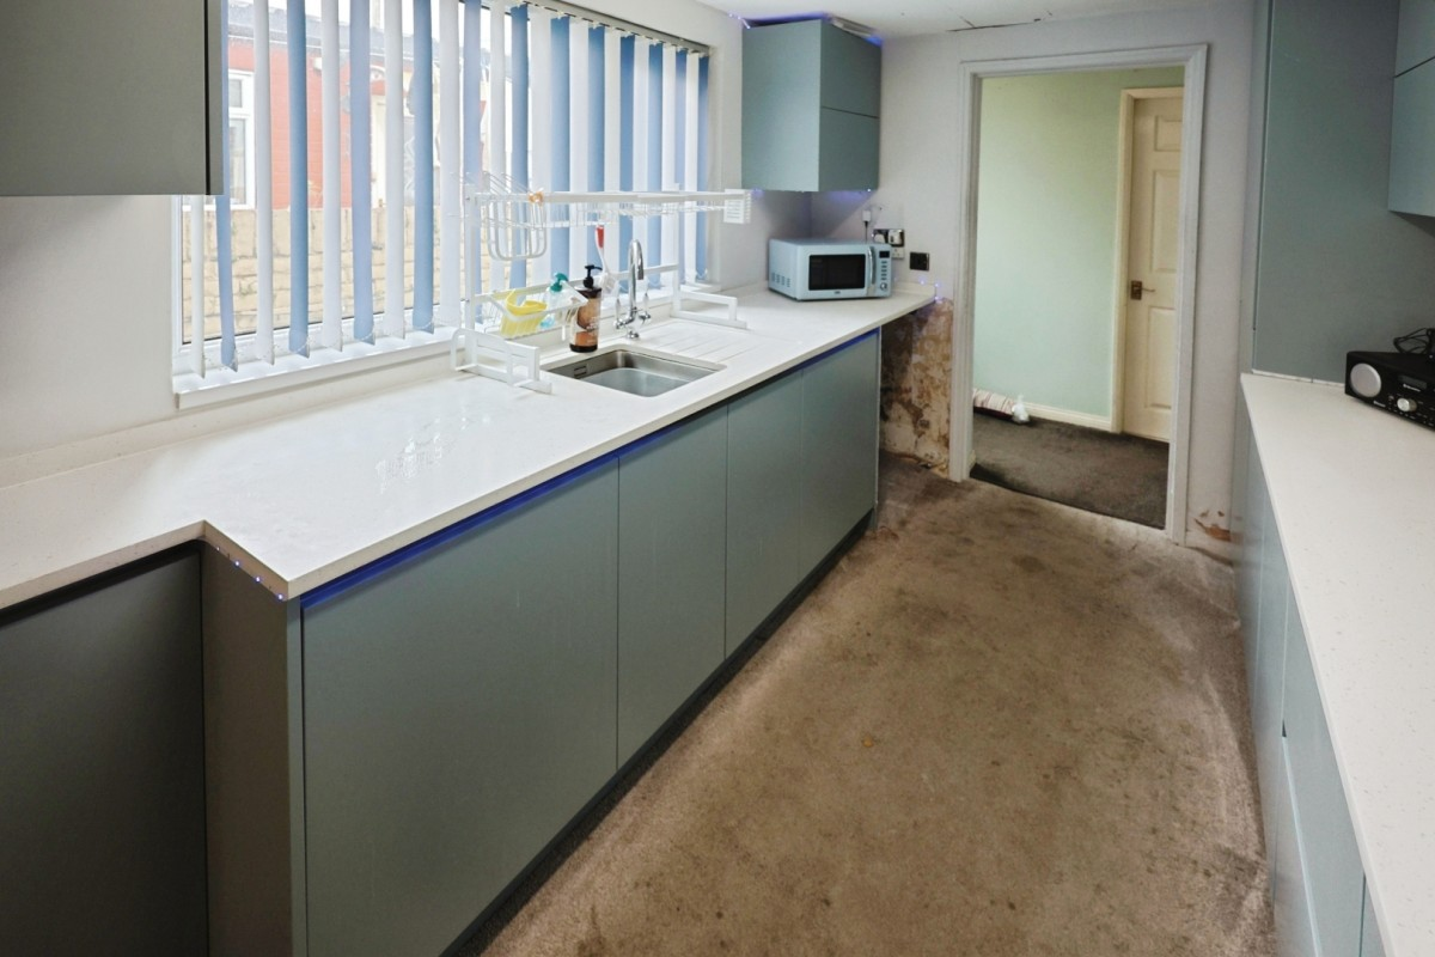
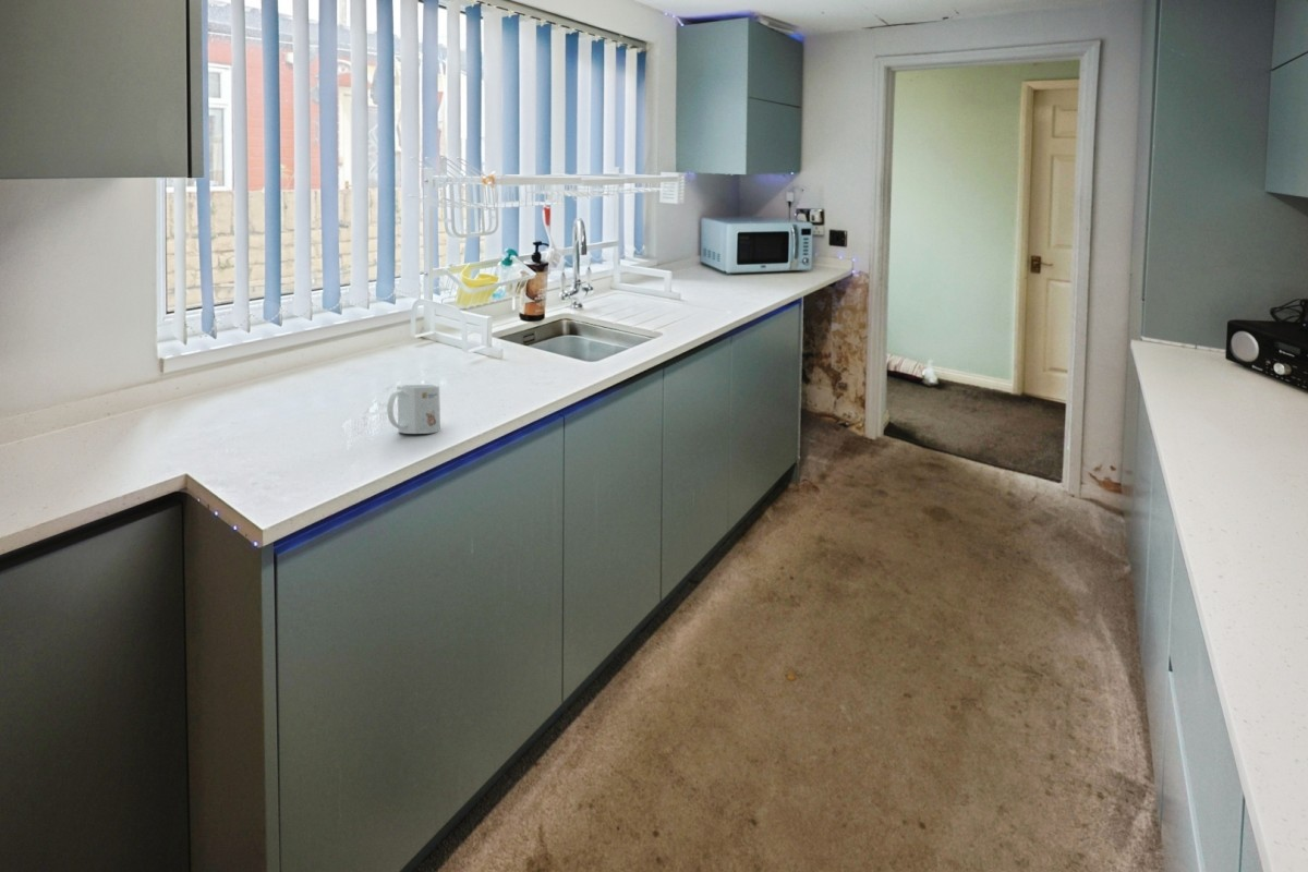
+ mug (411, 409)
